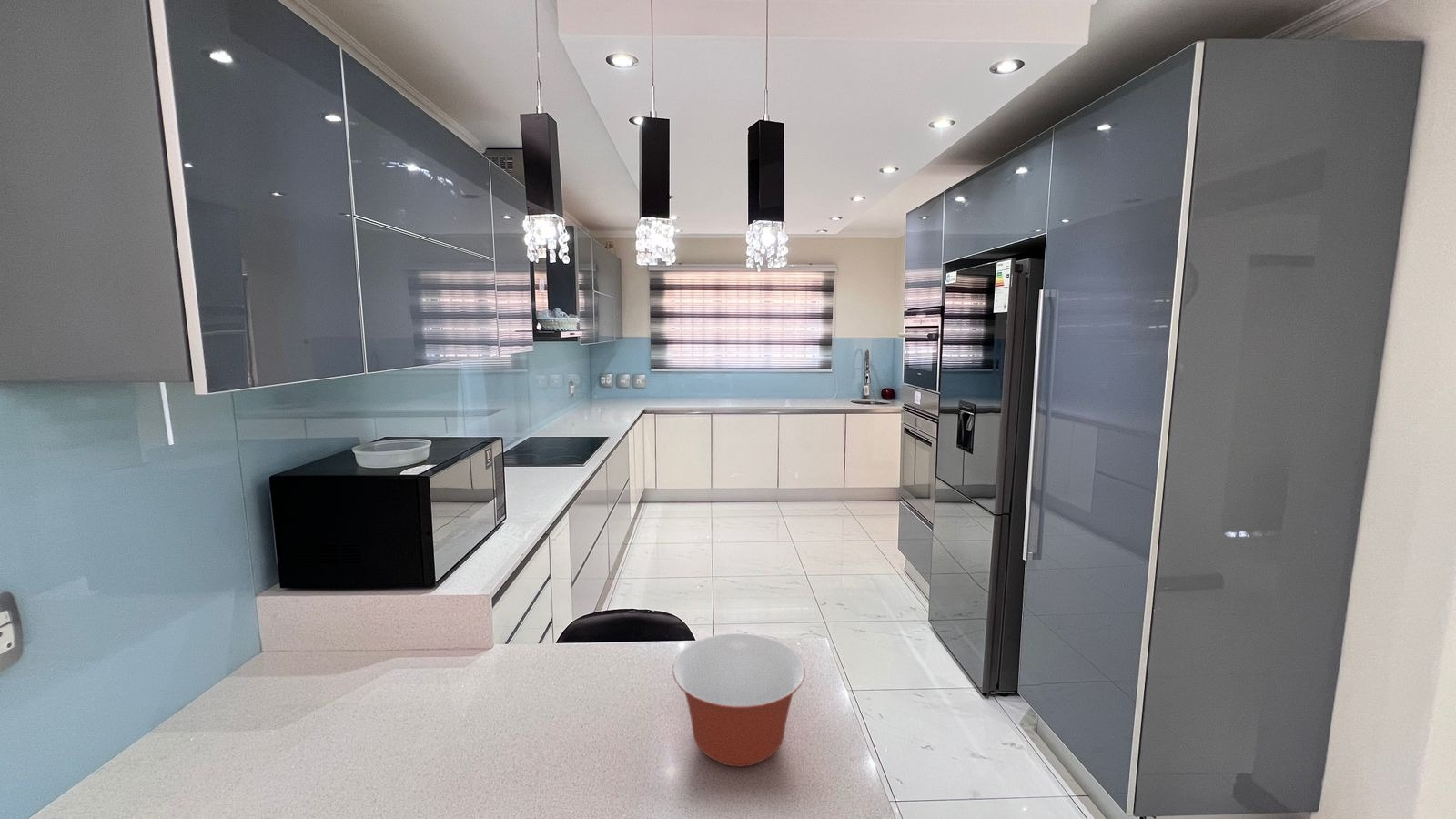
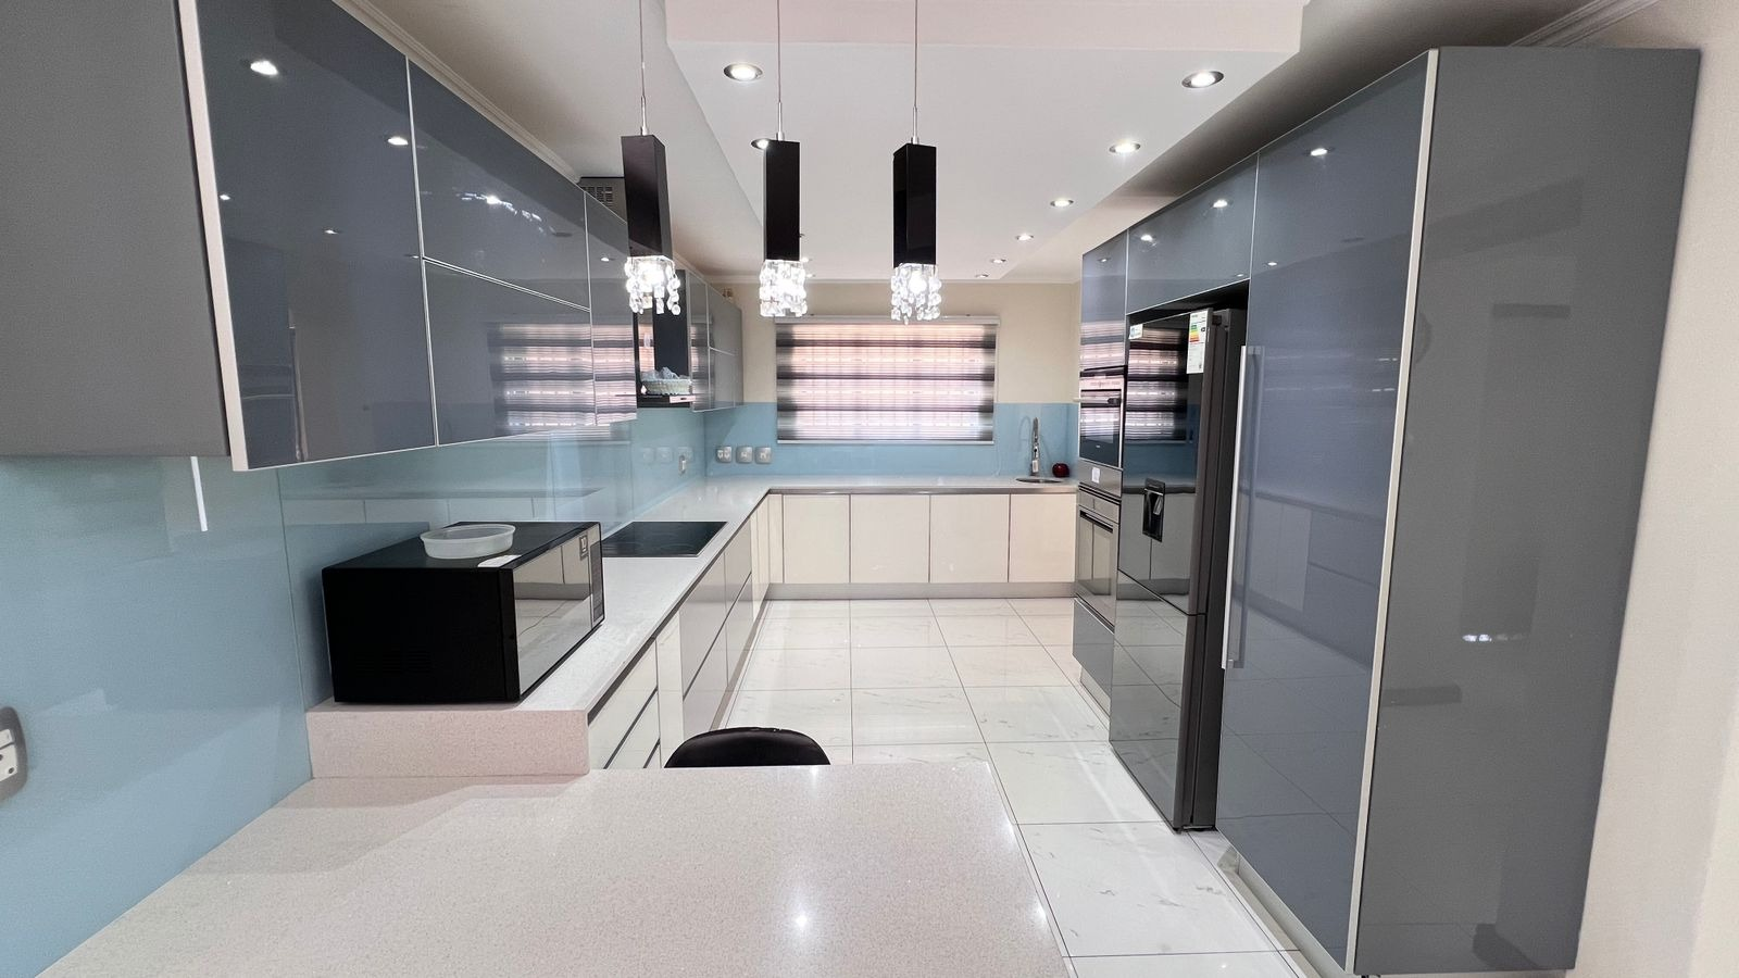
- mixing bowl (738, 704)
